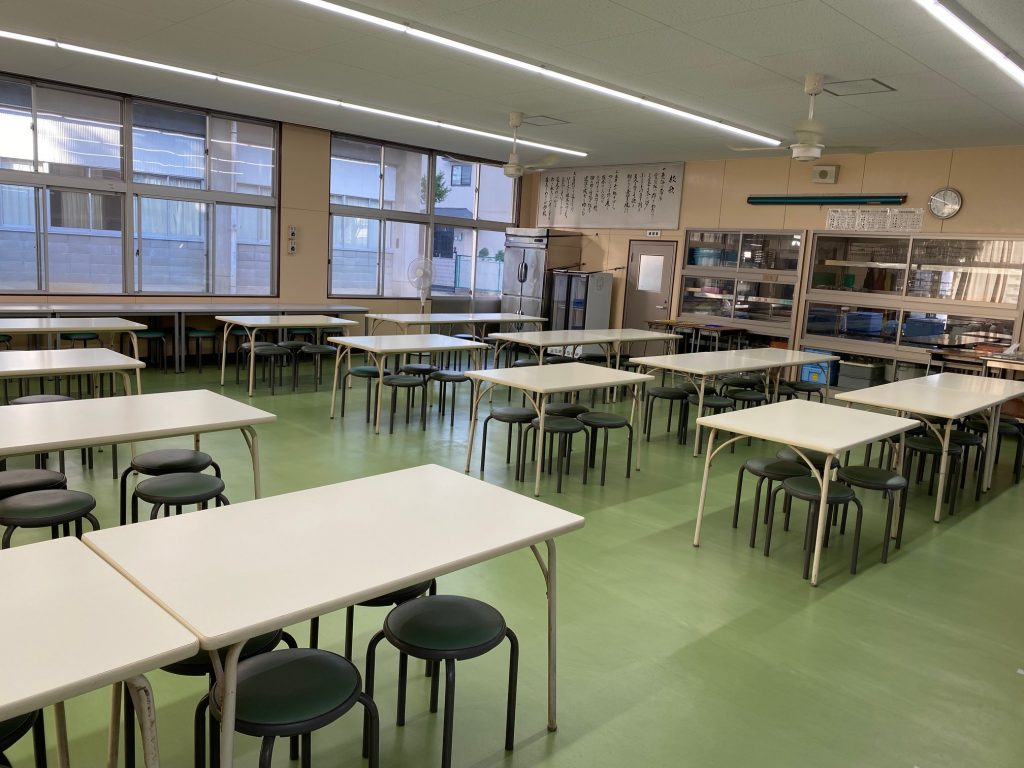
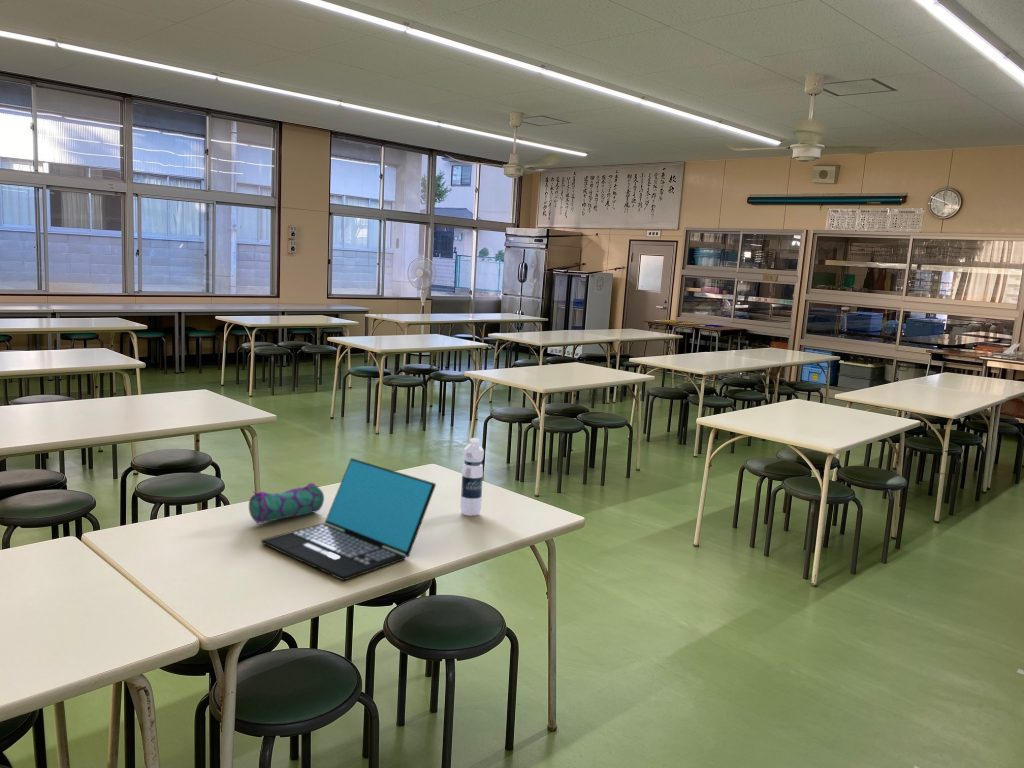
+ pencil case (286, 501)
+ laptop (348, 513)
+ water bottle (472, 476)
